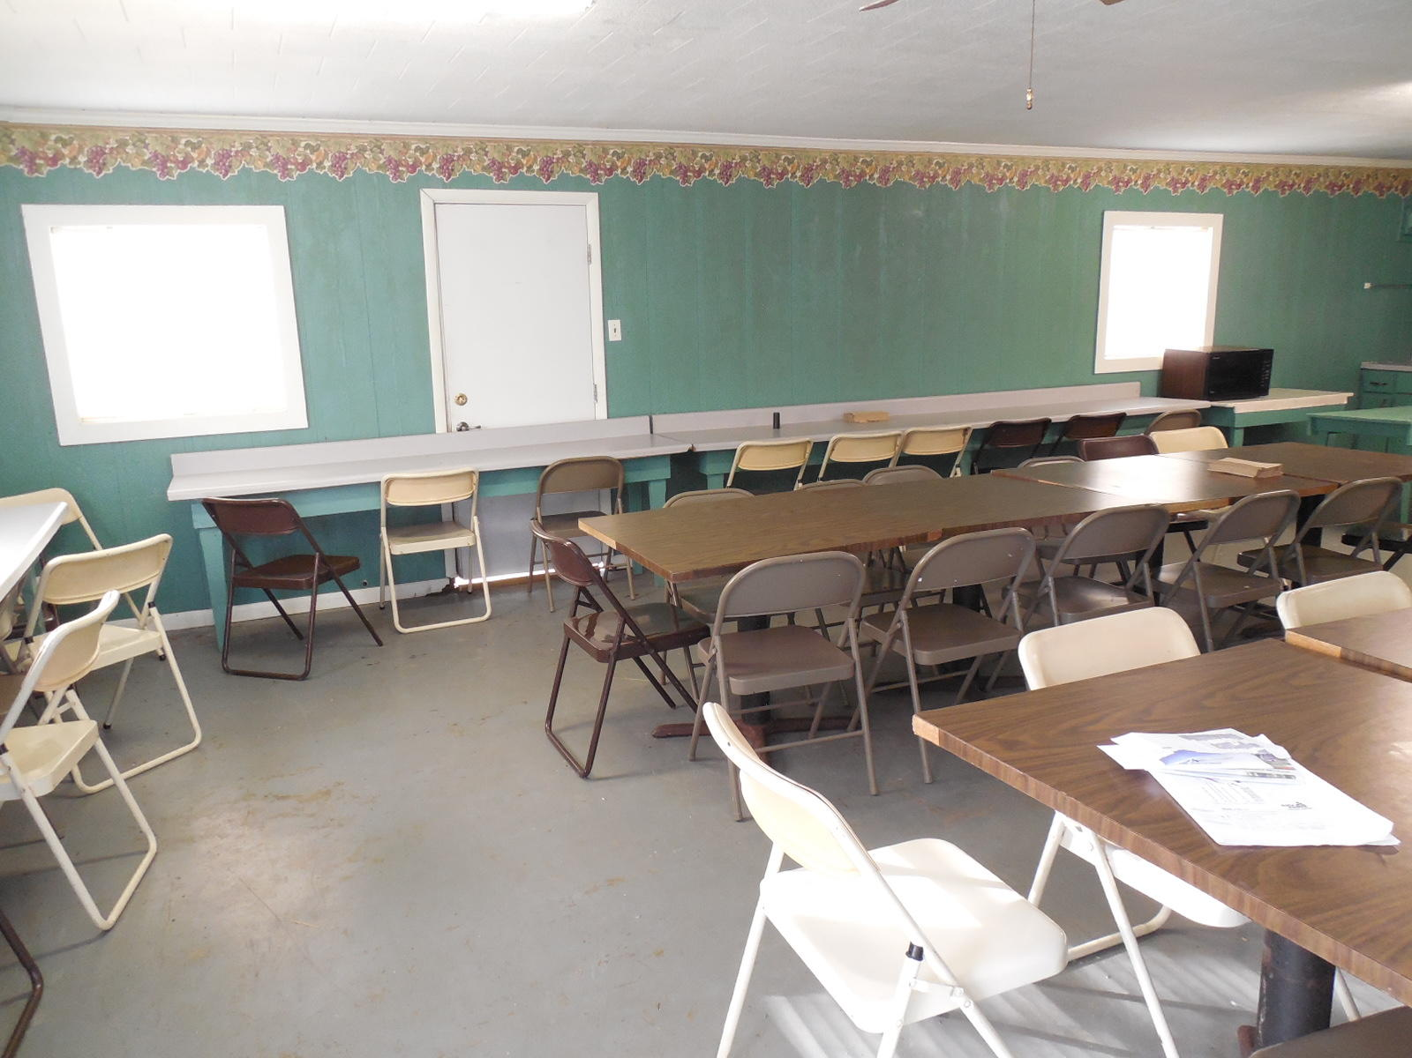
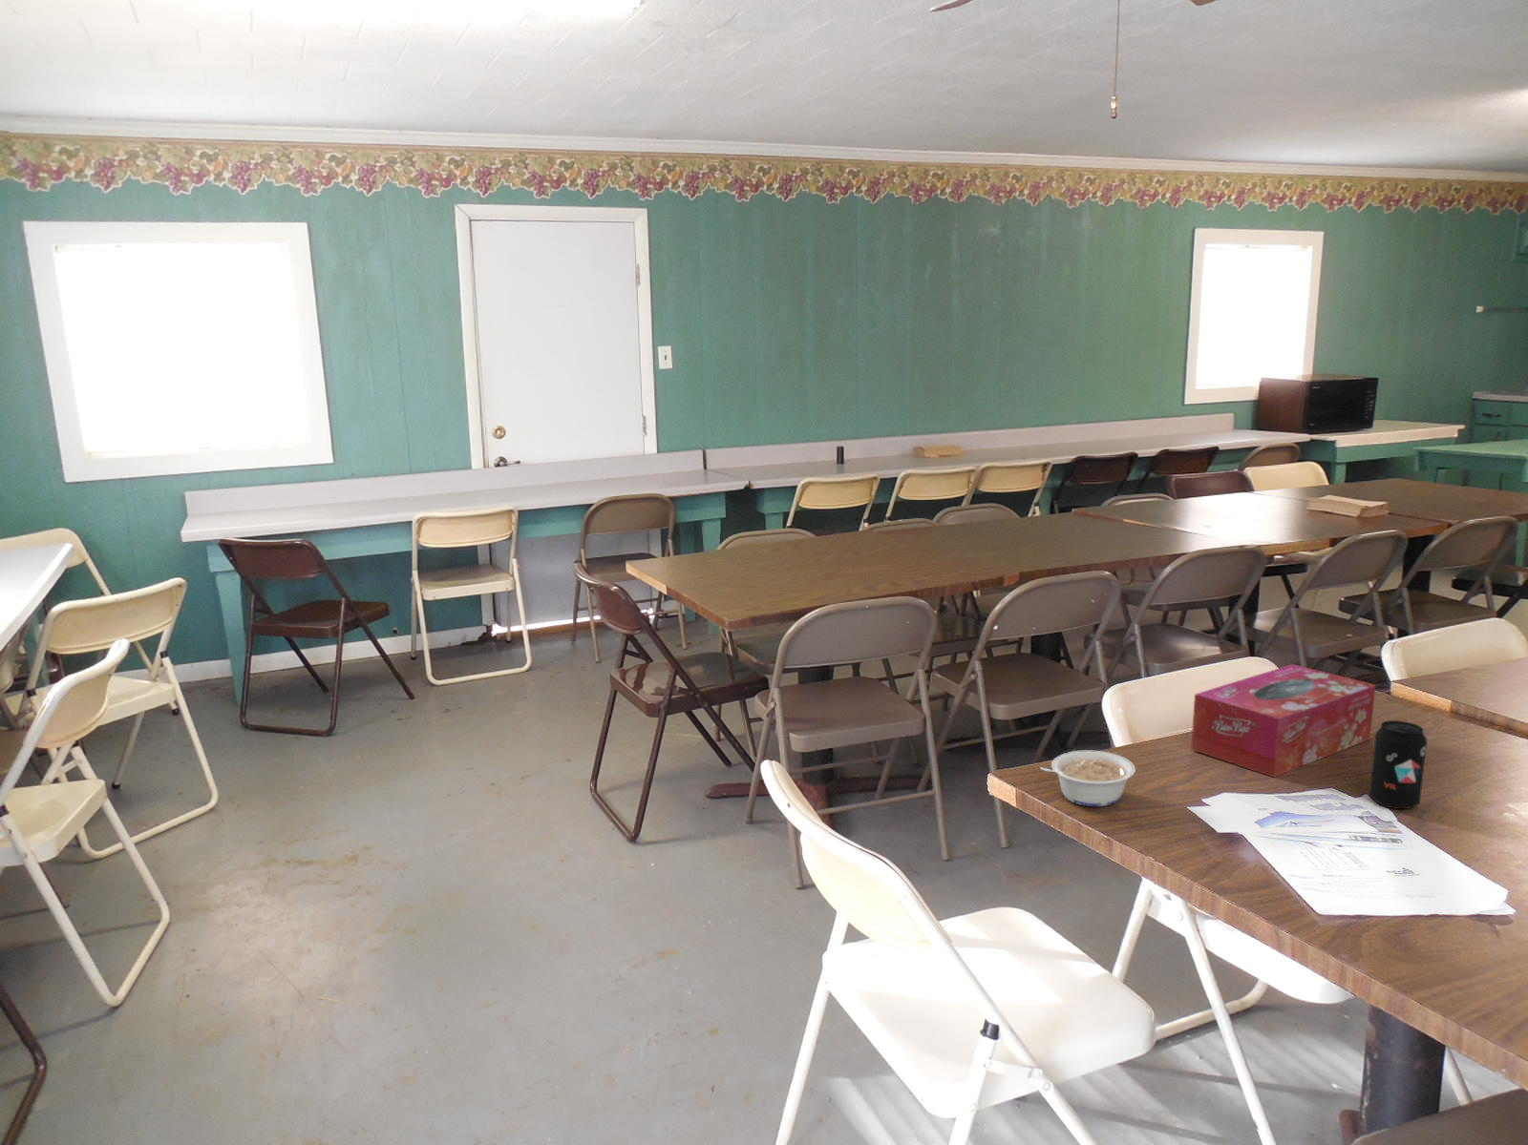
+ legume (1090, 778)
+ tissue box (1284, 717)
+ beverage can (1397, 764)
